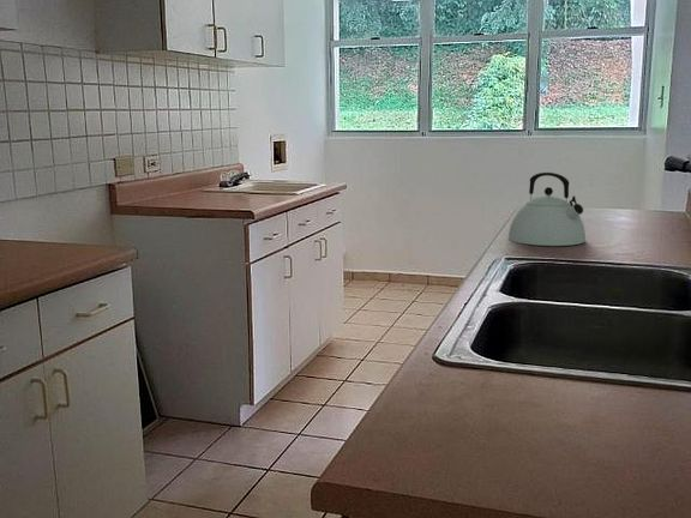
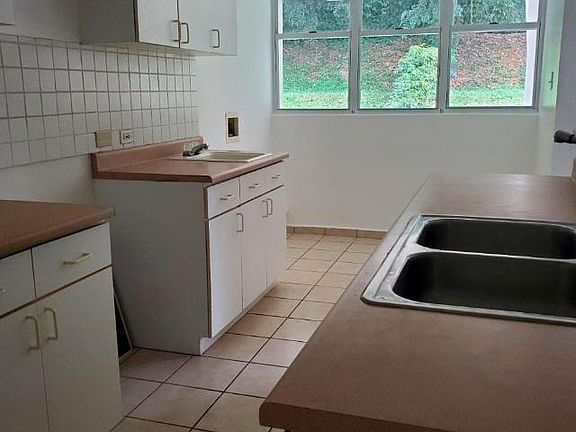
- kettle (548, 206)
